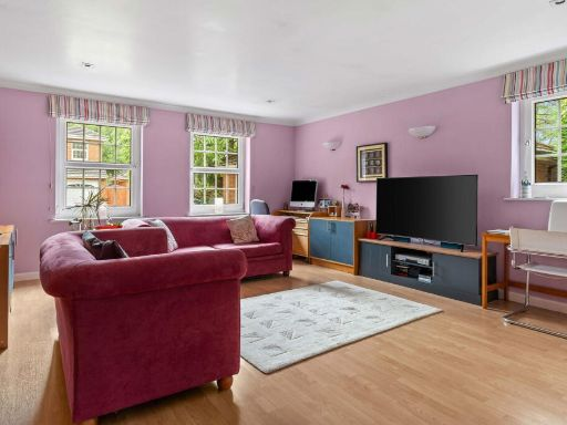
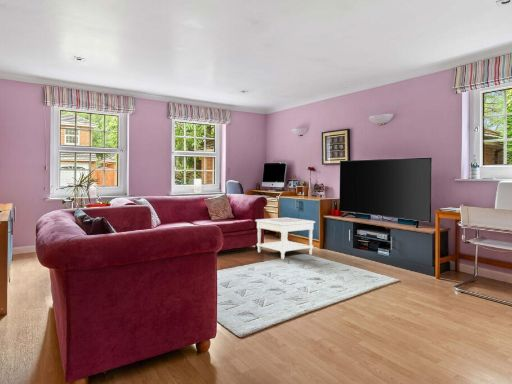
+ side table (284, 236)
